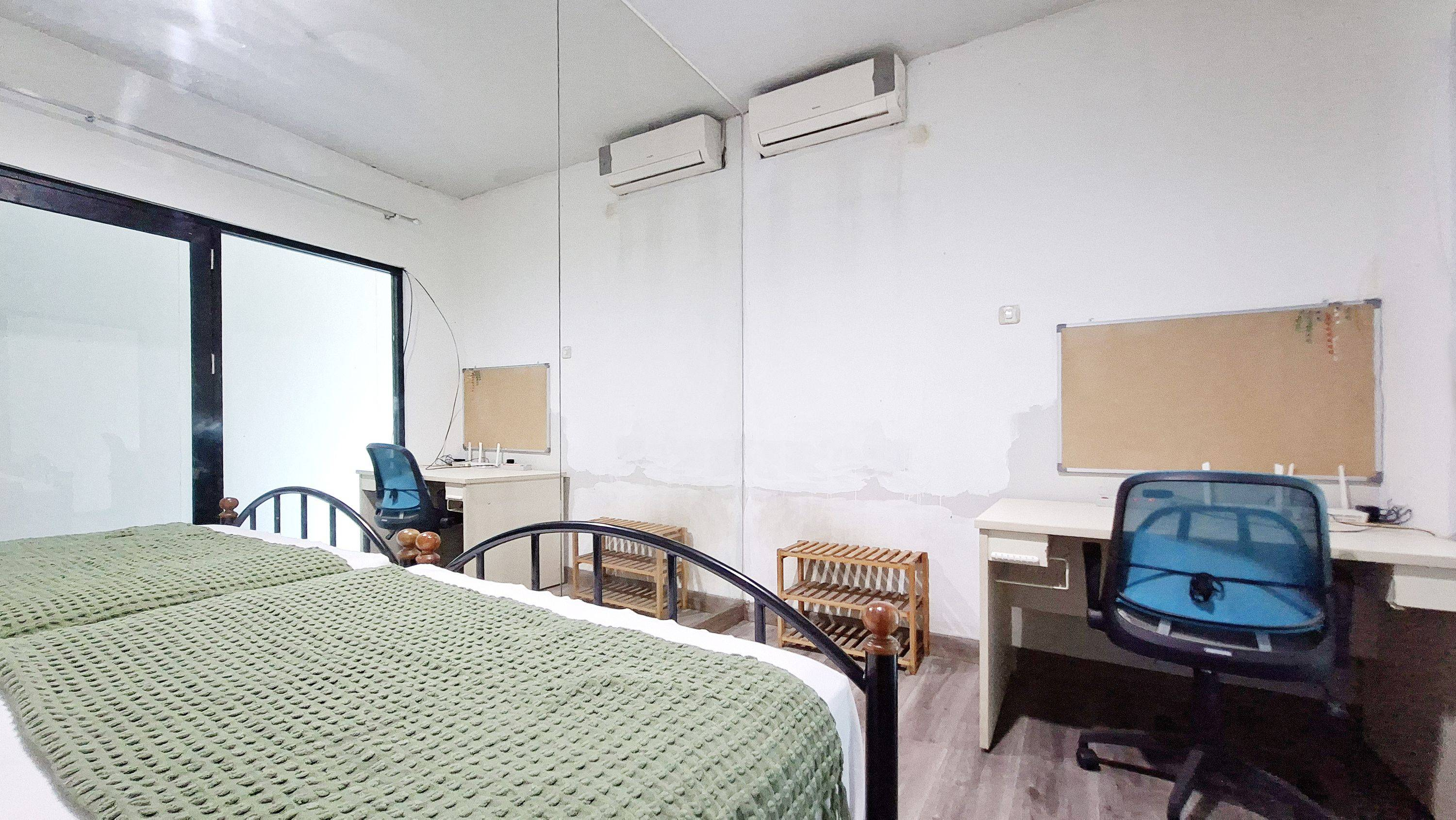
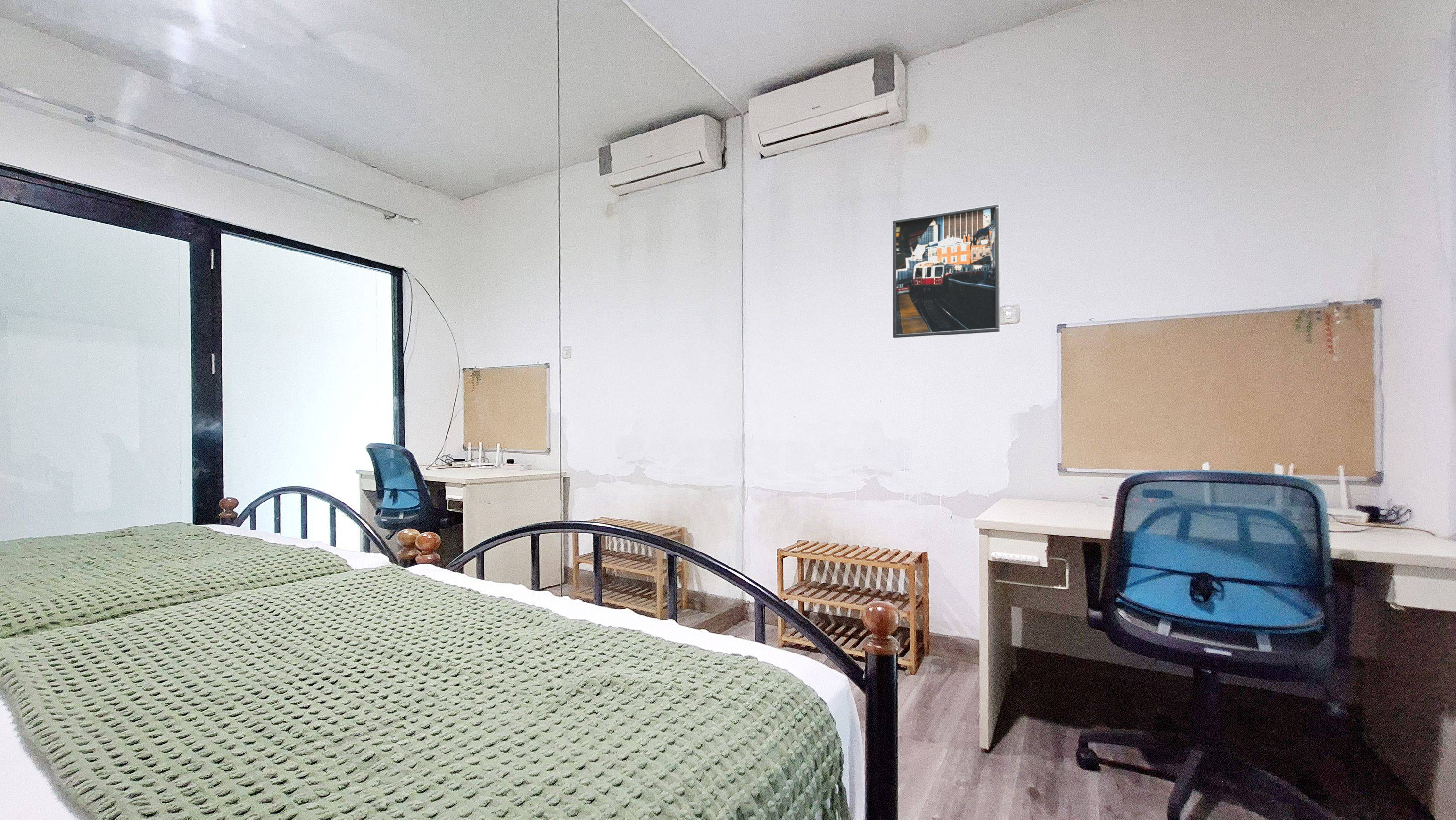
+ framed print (944, 274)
